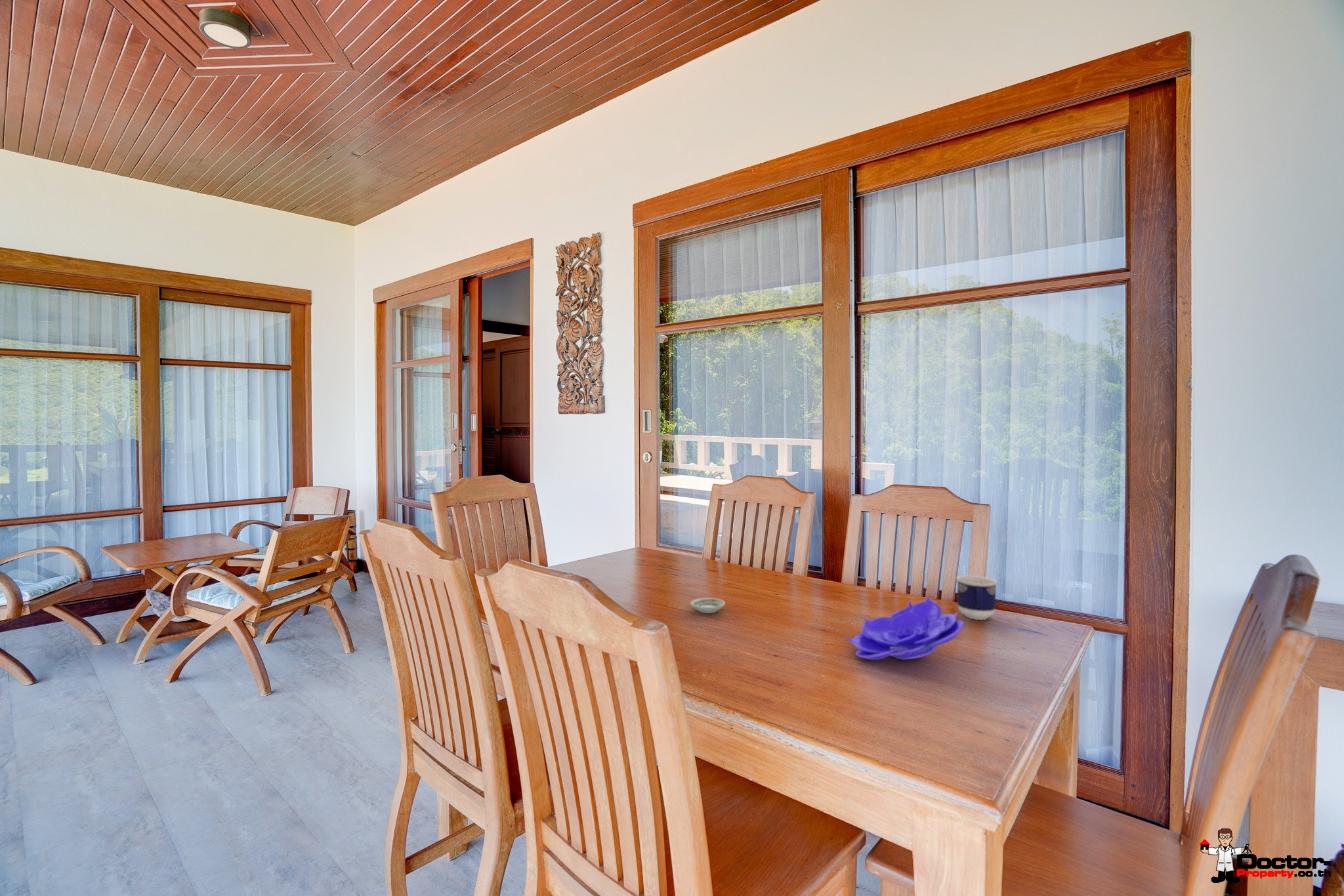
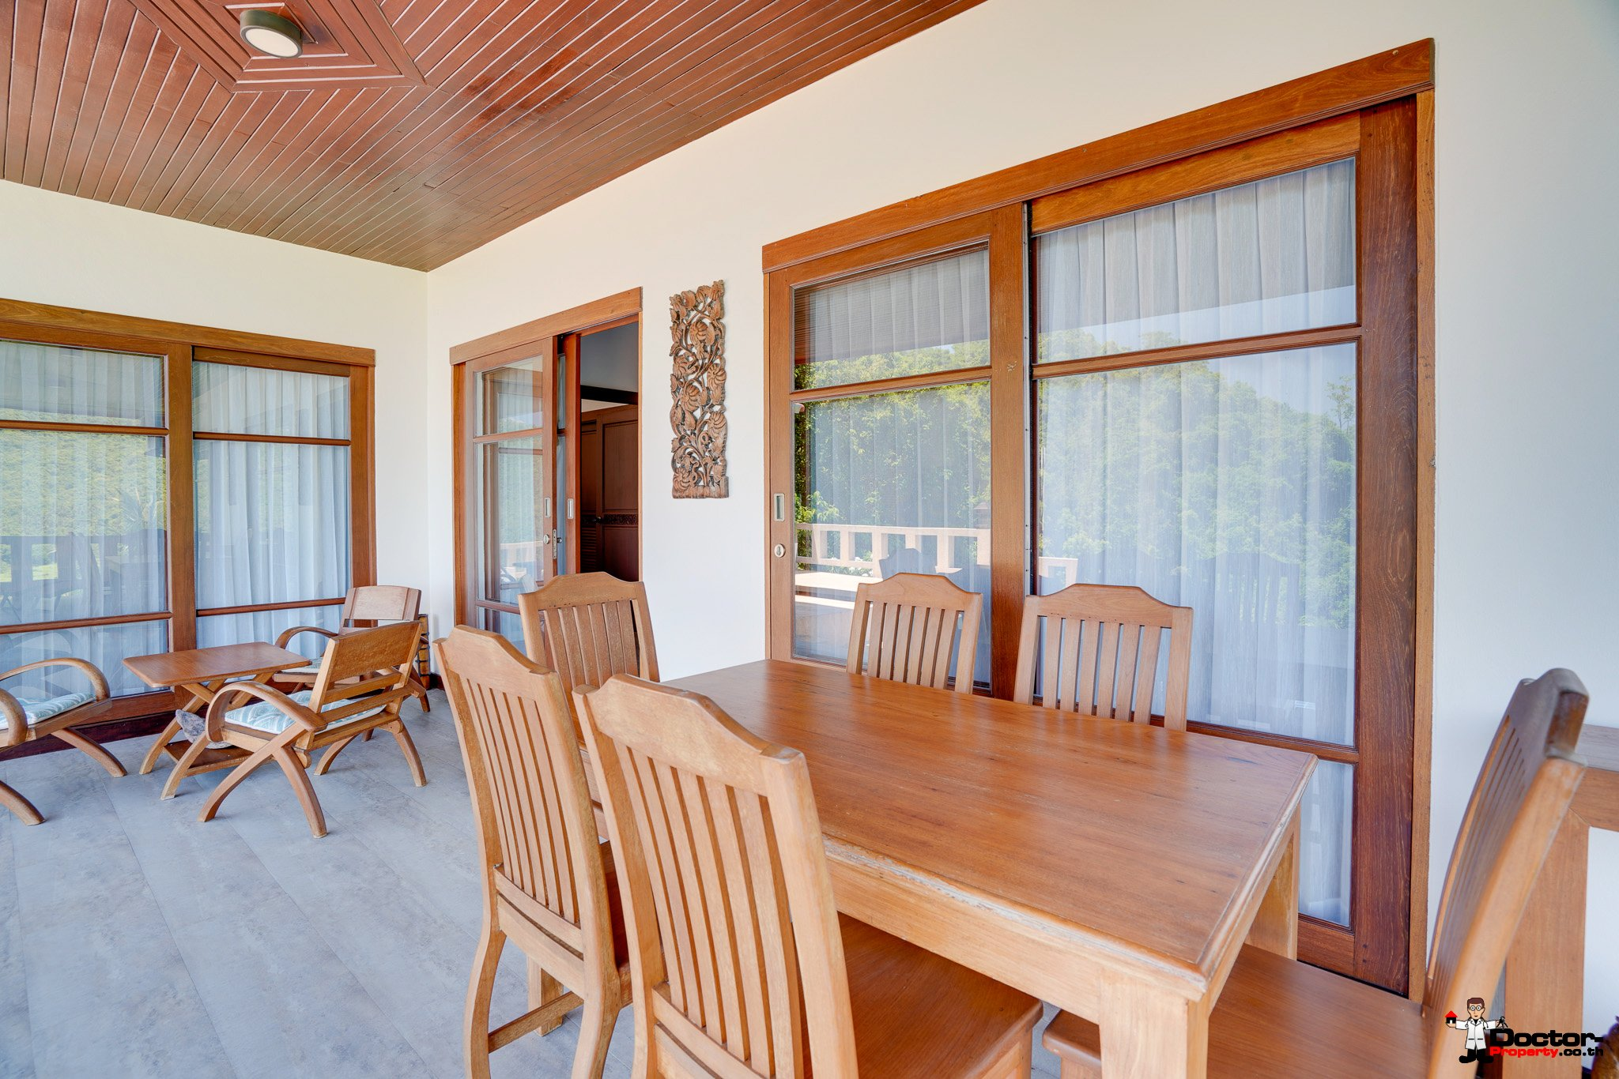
- cup (976, 599)
- saucer (707, 606)
- decorative bowl (901, 628)
